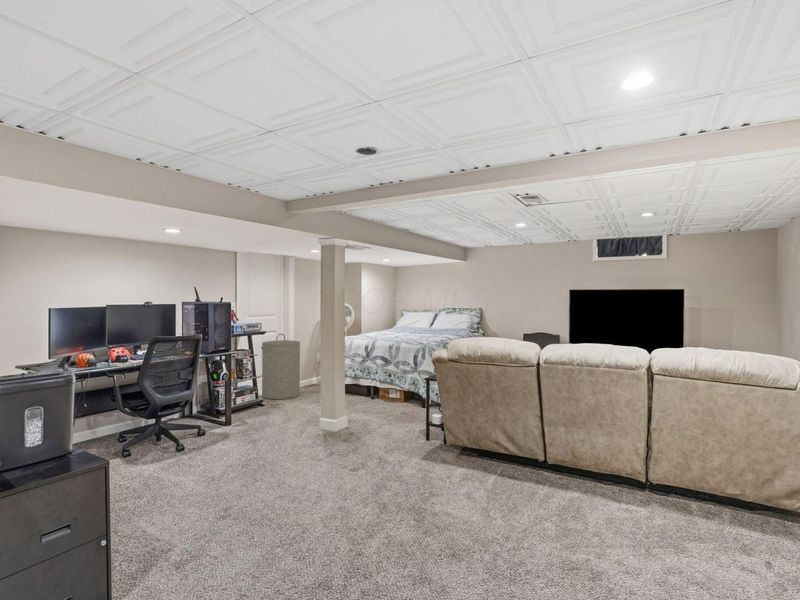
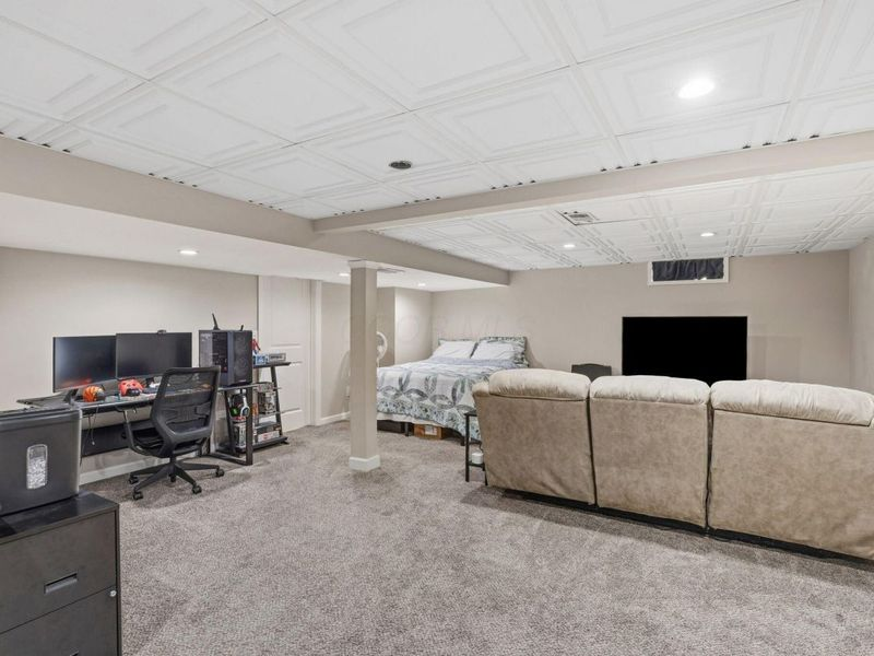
- laundry hamper (281, 364)
